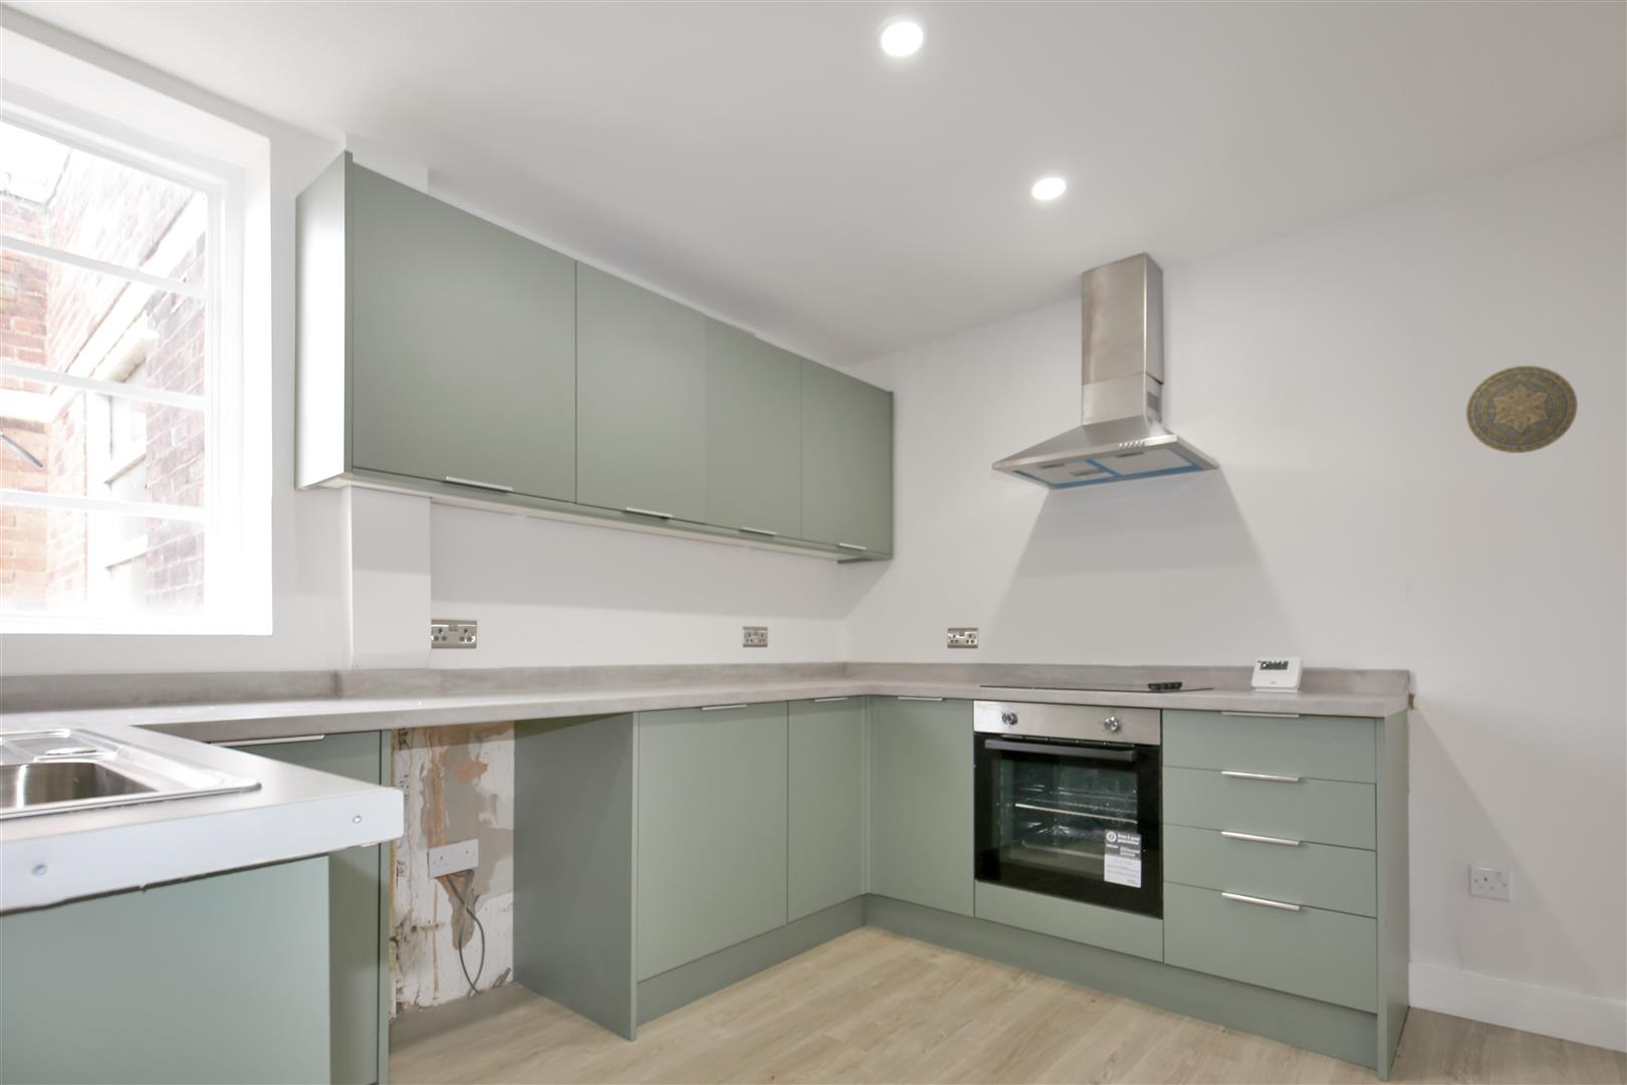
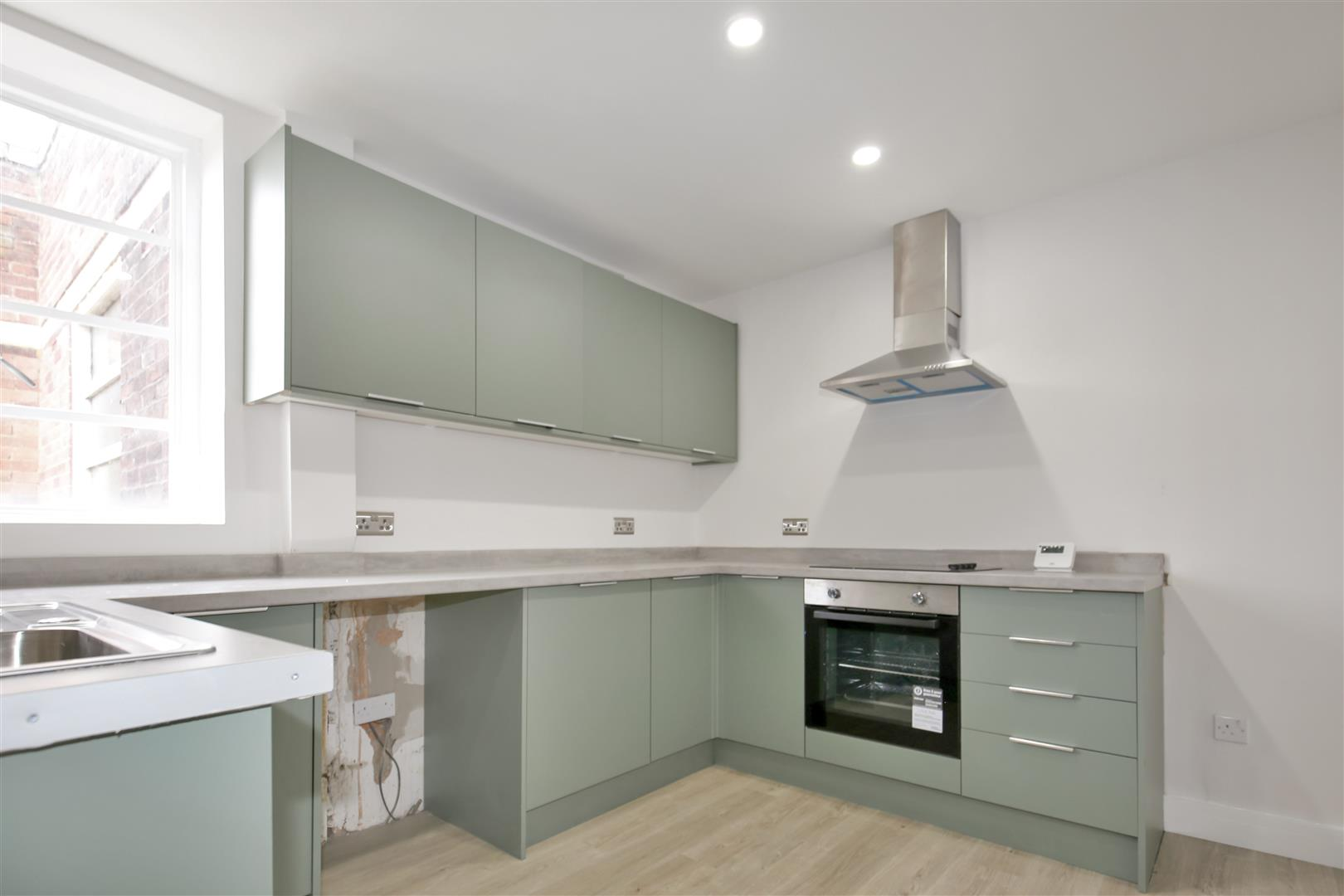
- decorative plate (1519, 409)
